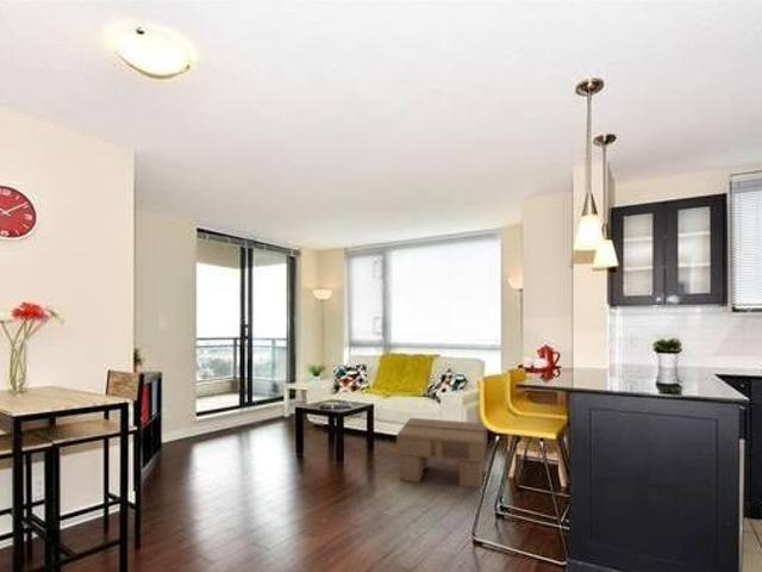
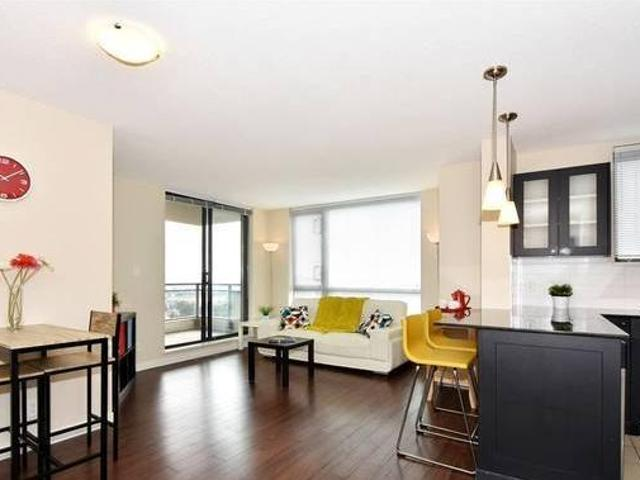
- footstool (443, 450)
